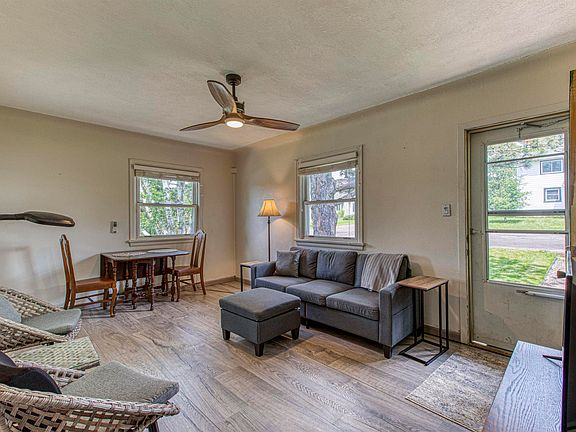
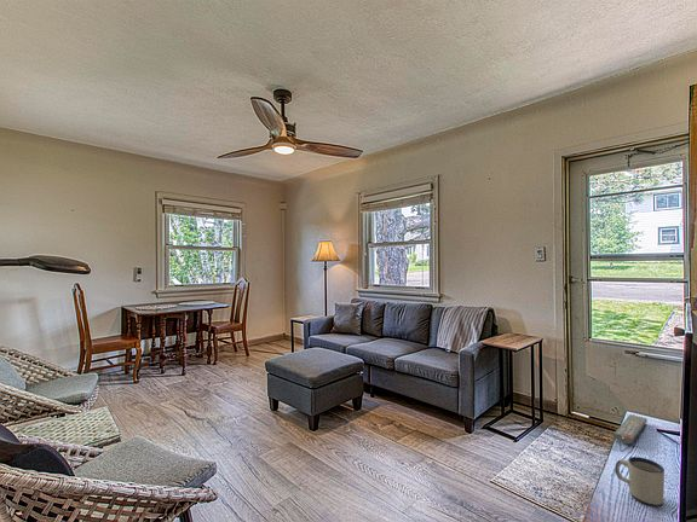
+ remote control (630, 428)
+ mug (639, 477)
